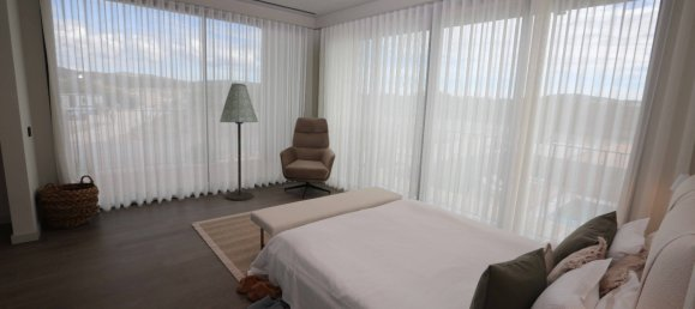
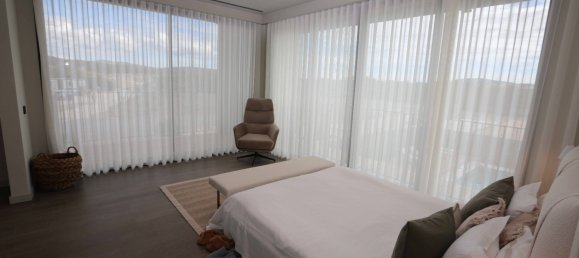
- floor lamp (239, 141)
